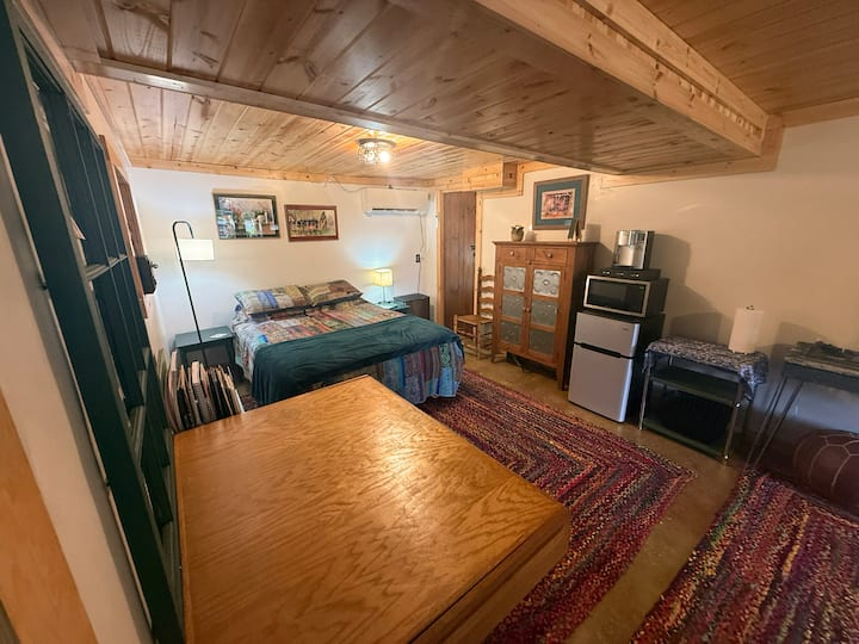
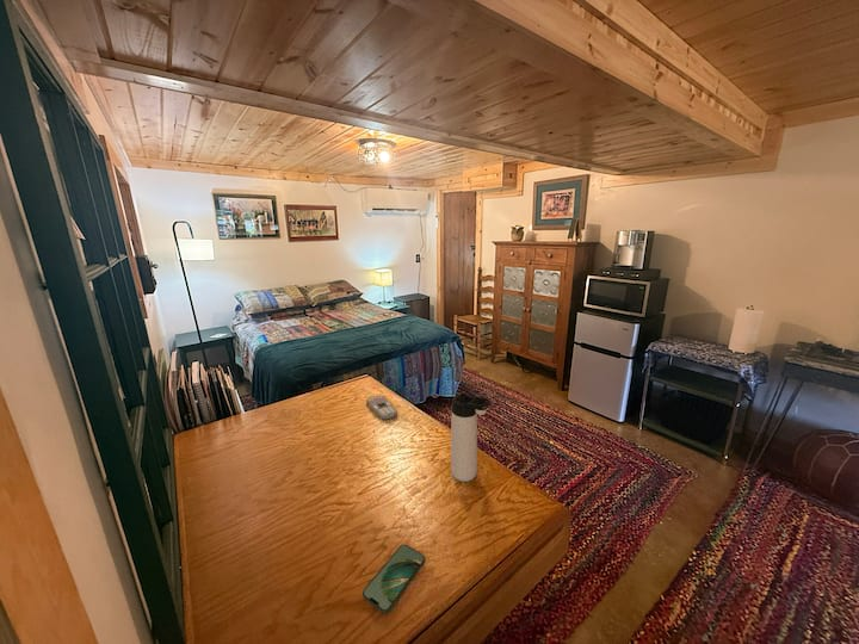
+ remote control (382, 407)
+ thermos bottle (469, 438)
+ smartphone (395, 575)
